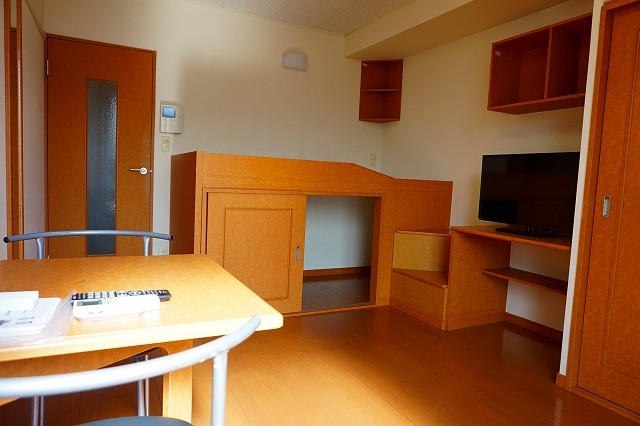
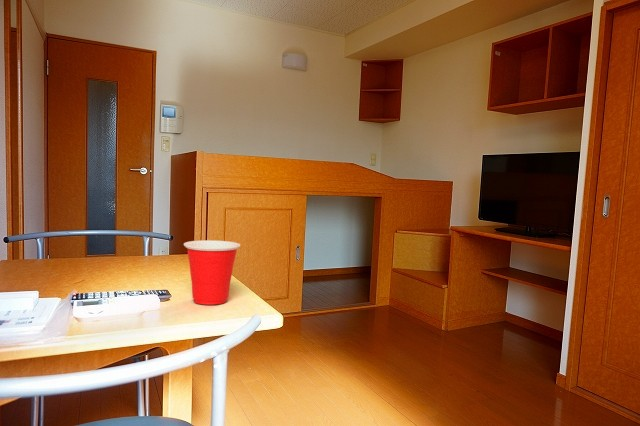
+ cup (211, 272)
